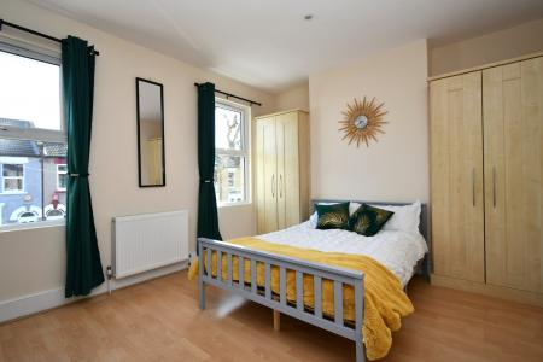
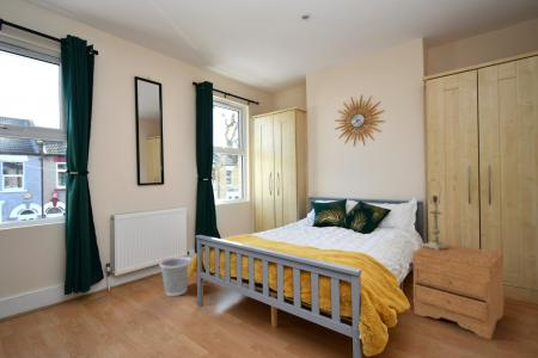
+ table lamp (434, 212)
+ nightstand (457, 284)
+ wastebasket (176, 276)
